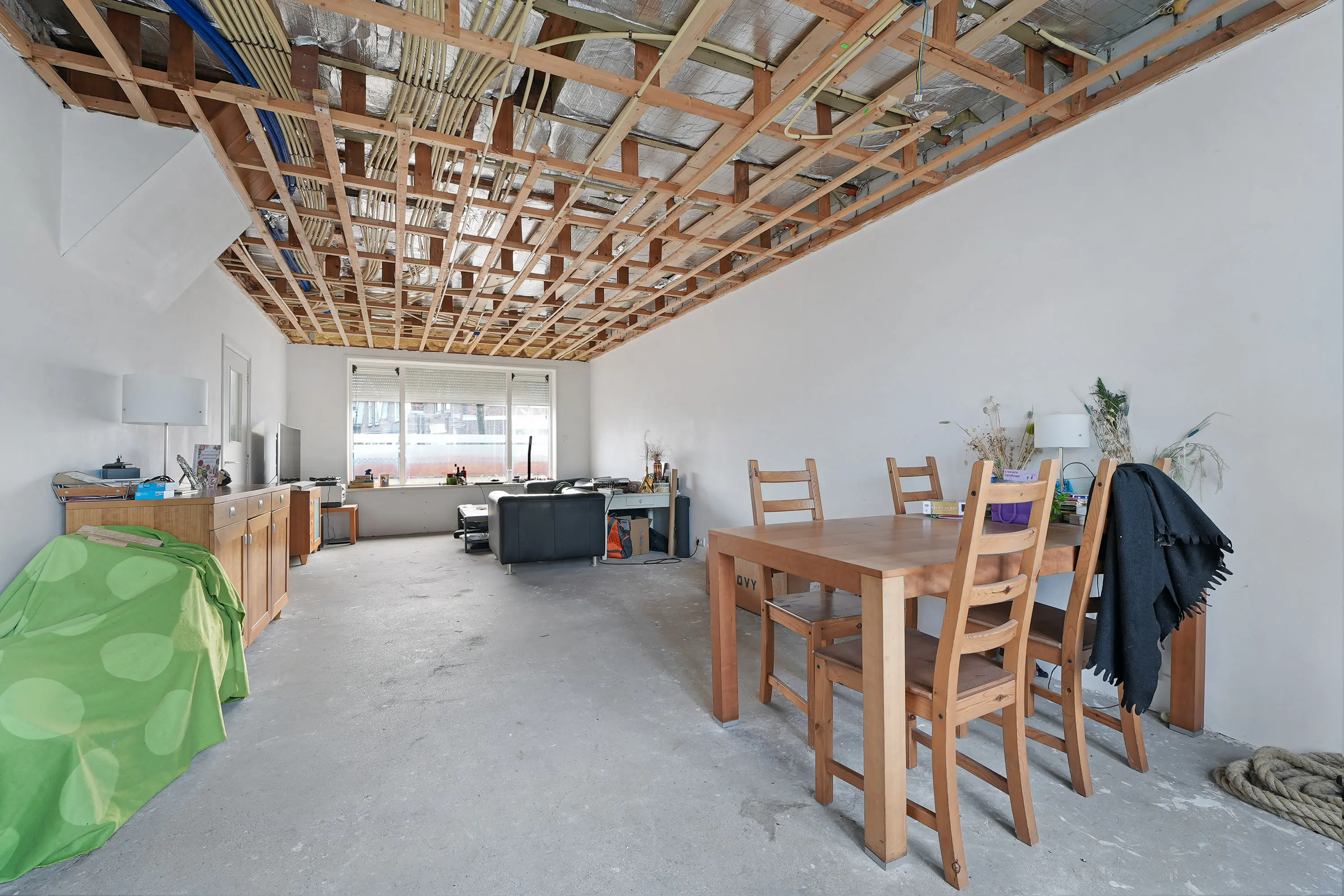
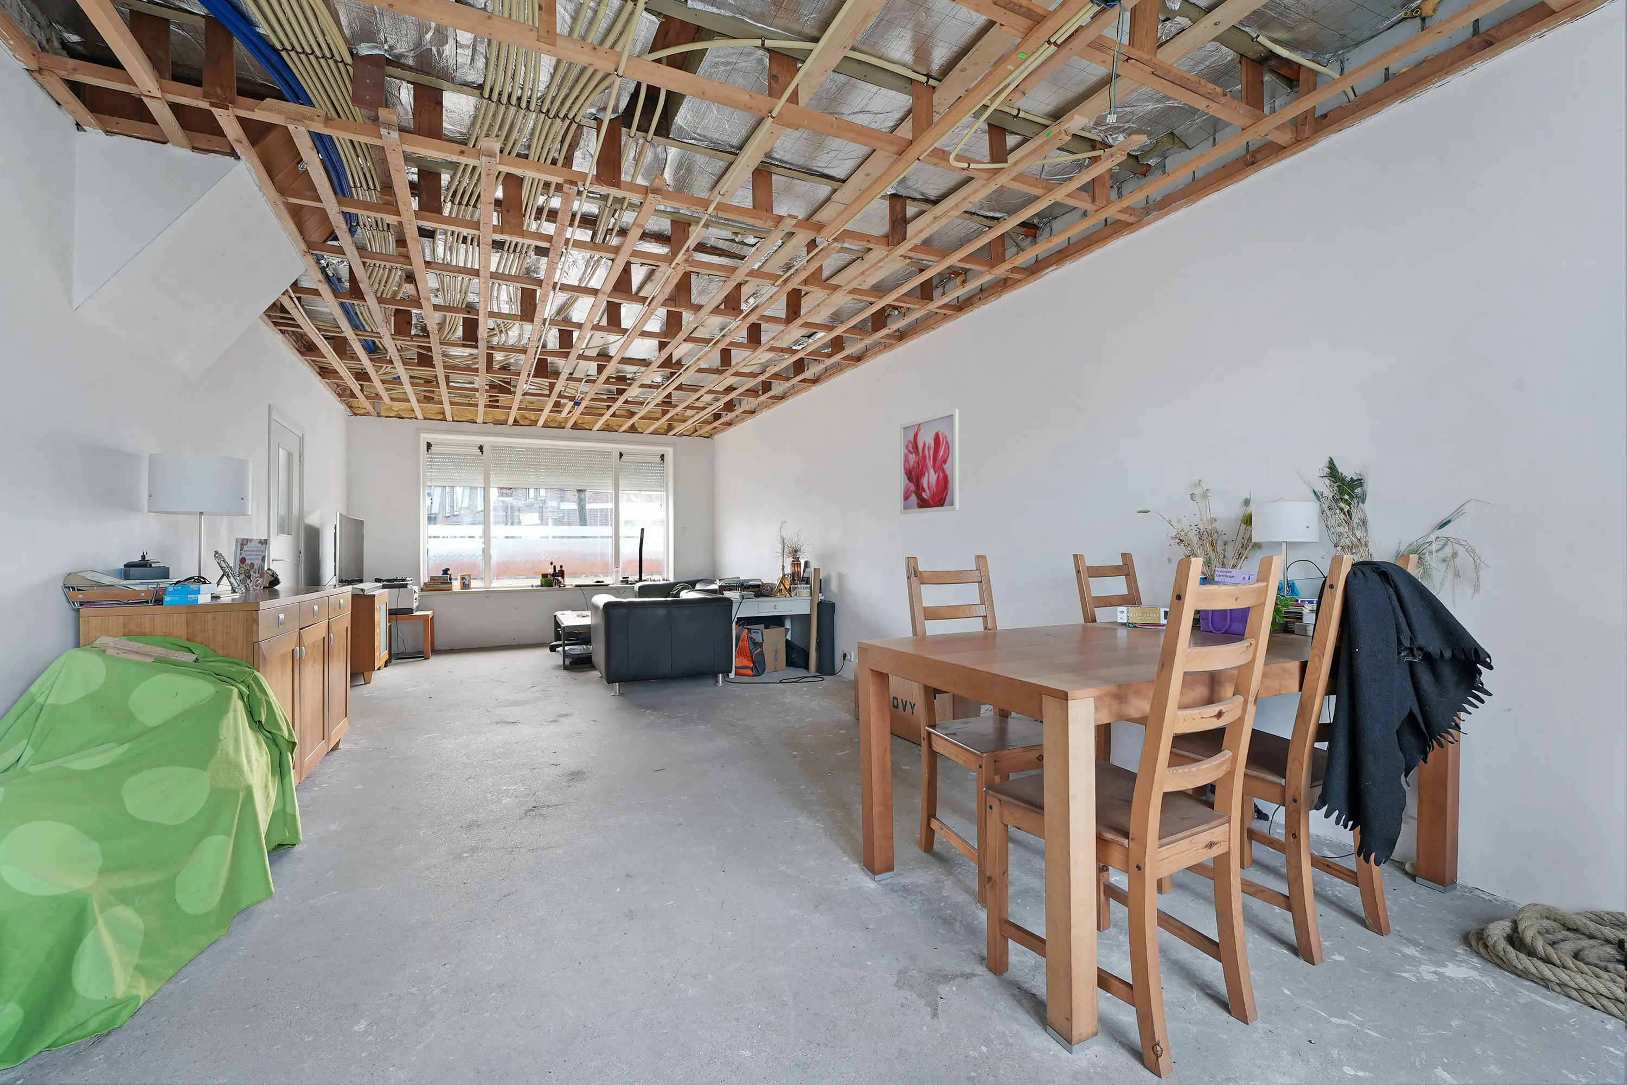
+ wall art (927, 464)
